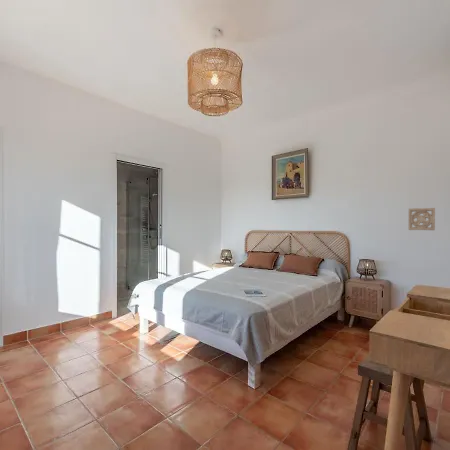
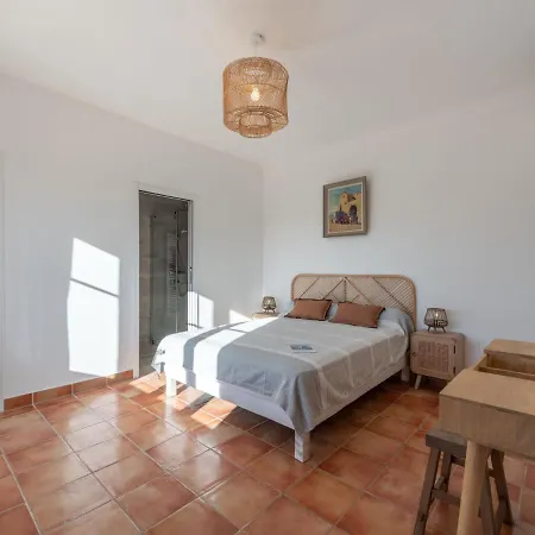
- wall ornament (421, 218)
